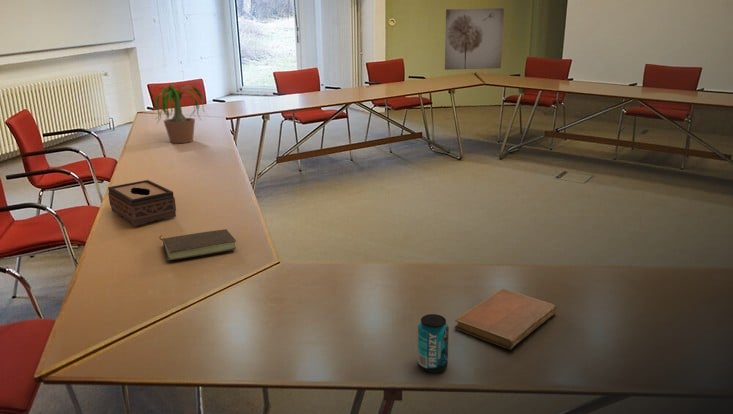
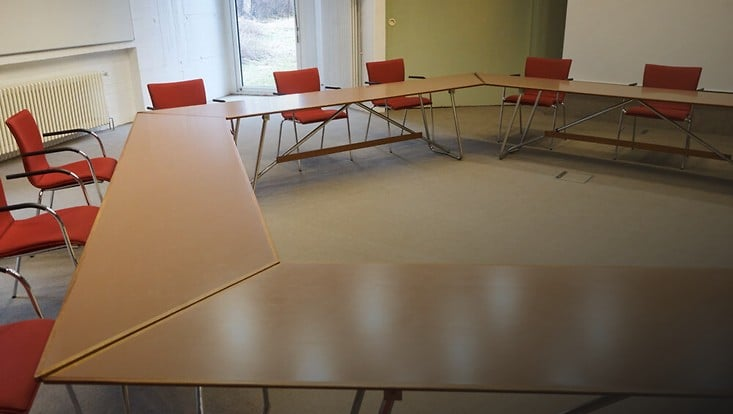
- tissue box (141, 201)
- wall art (473, 39)
- notebook (506, 316)
- potted plant (182, 114)
- beverage can (432, 343)
- book (196, 241)
